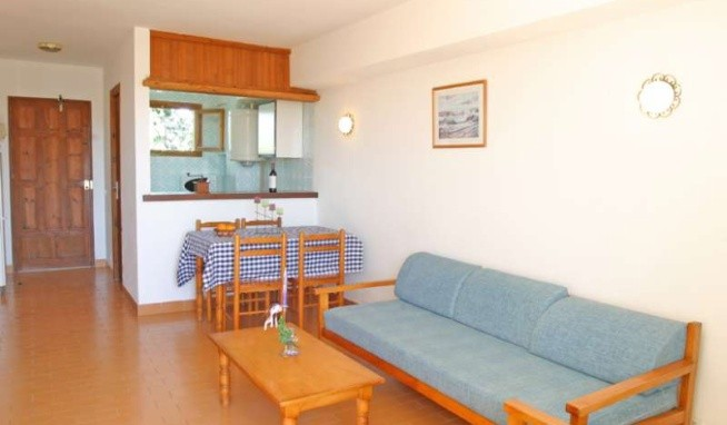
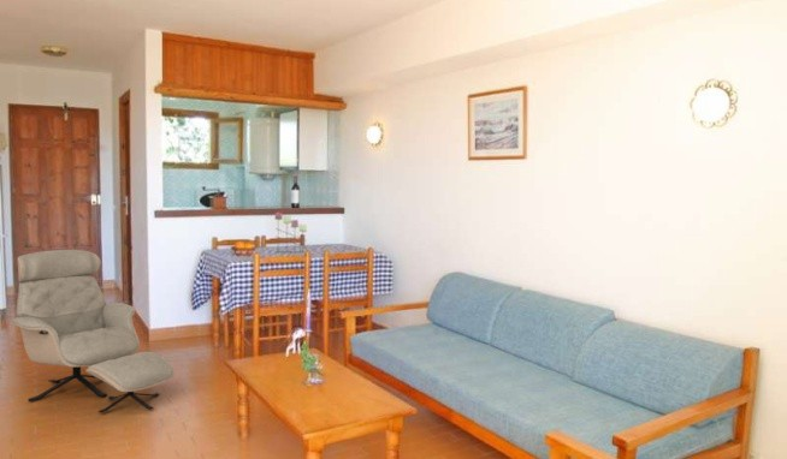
+ armchair (96, 323)
